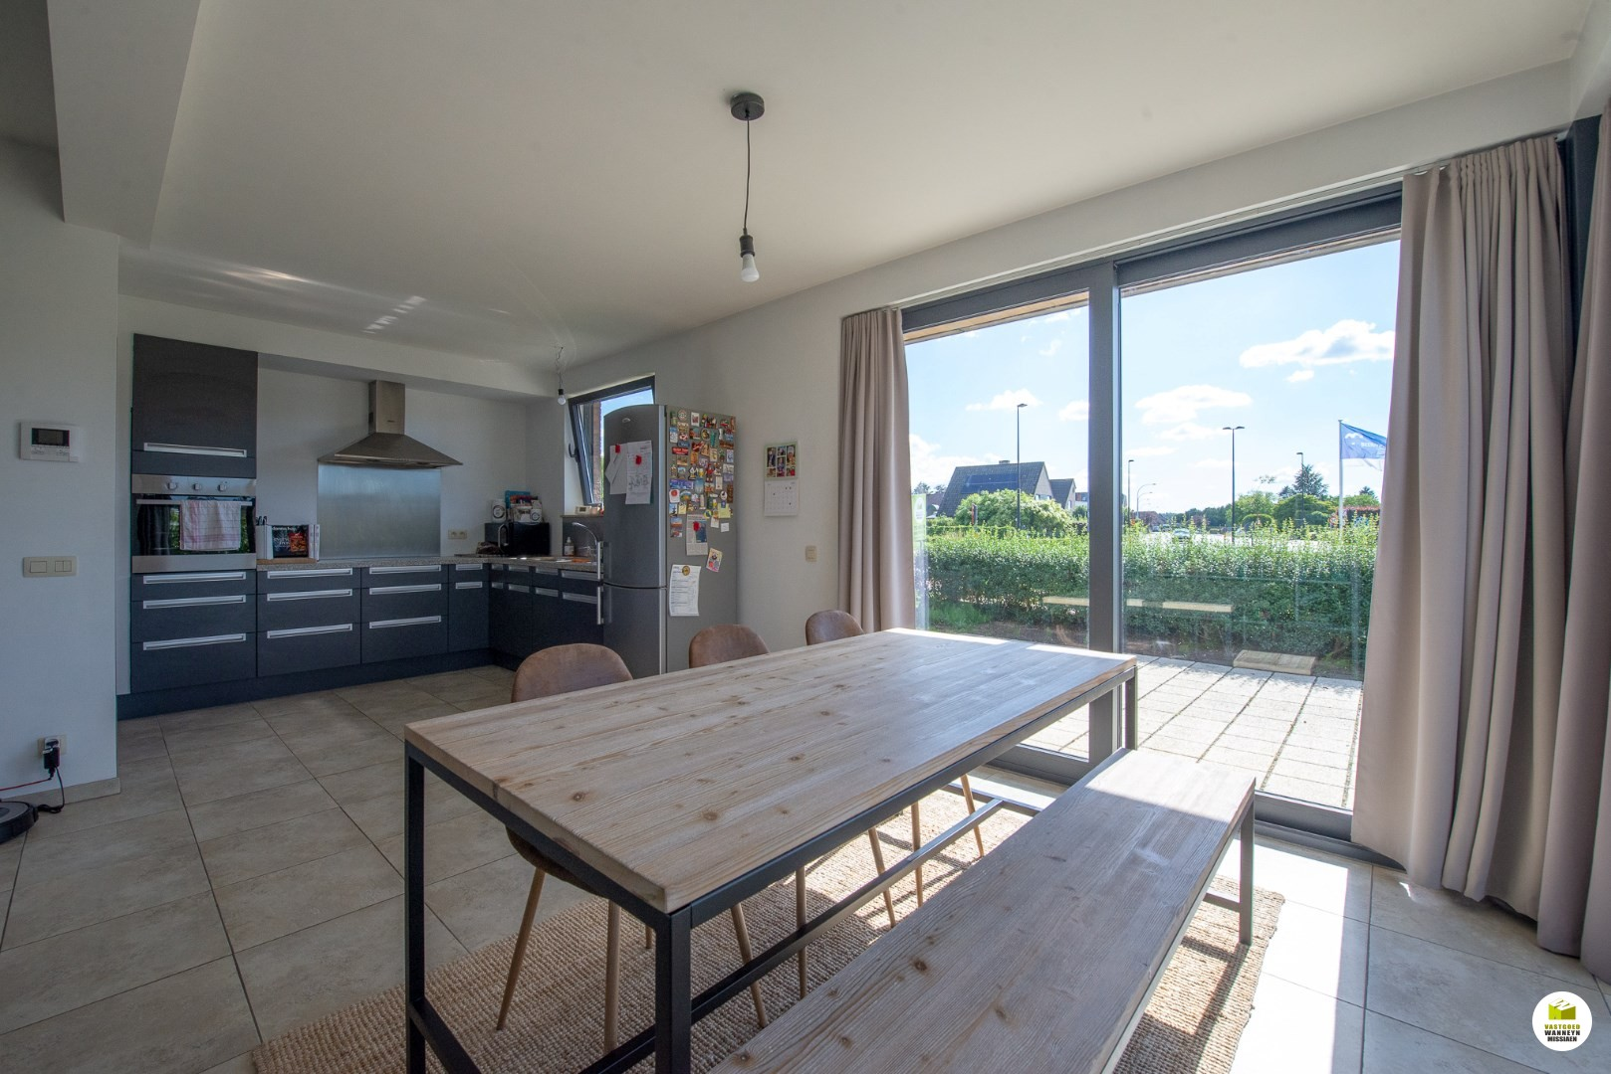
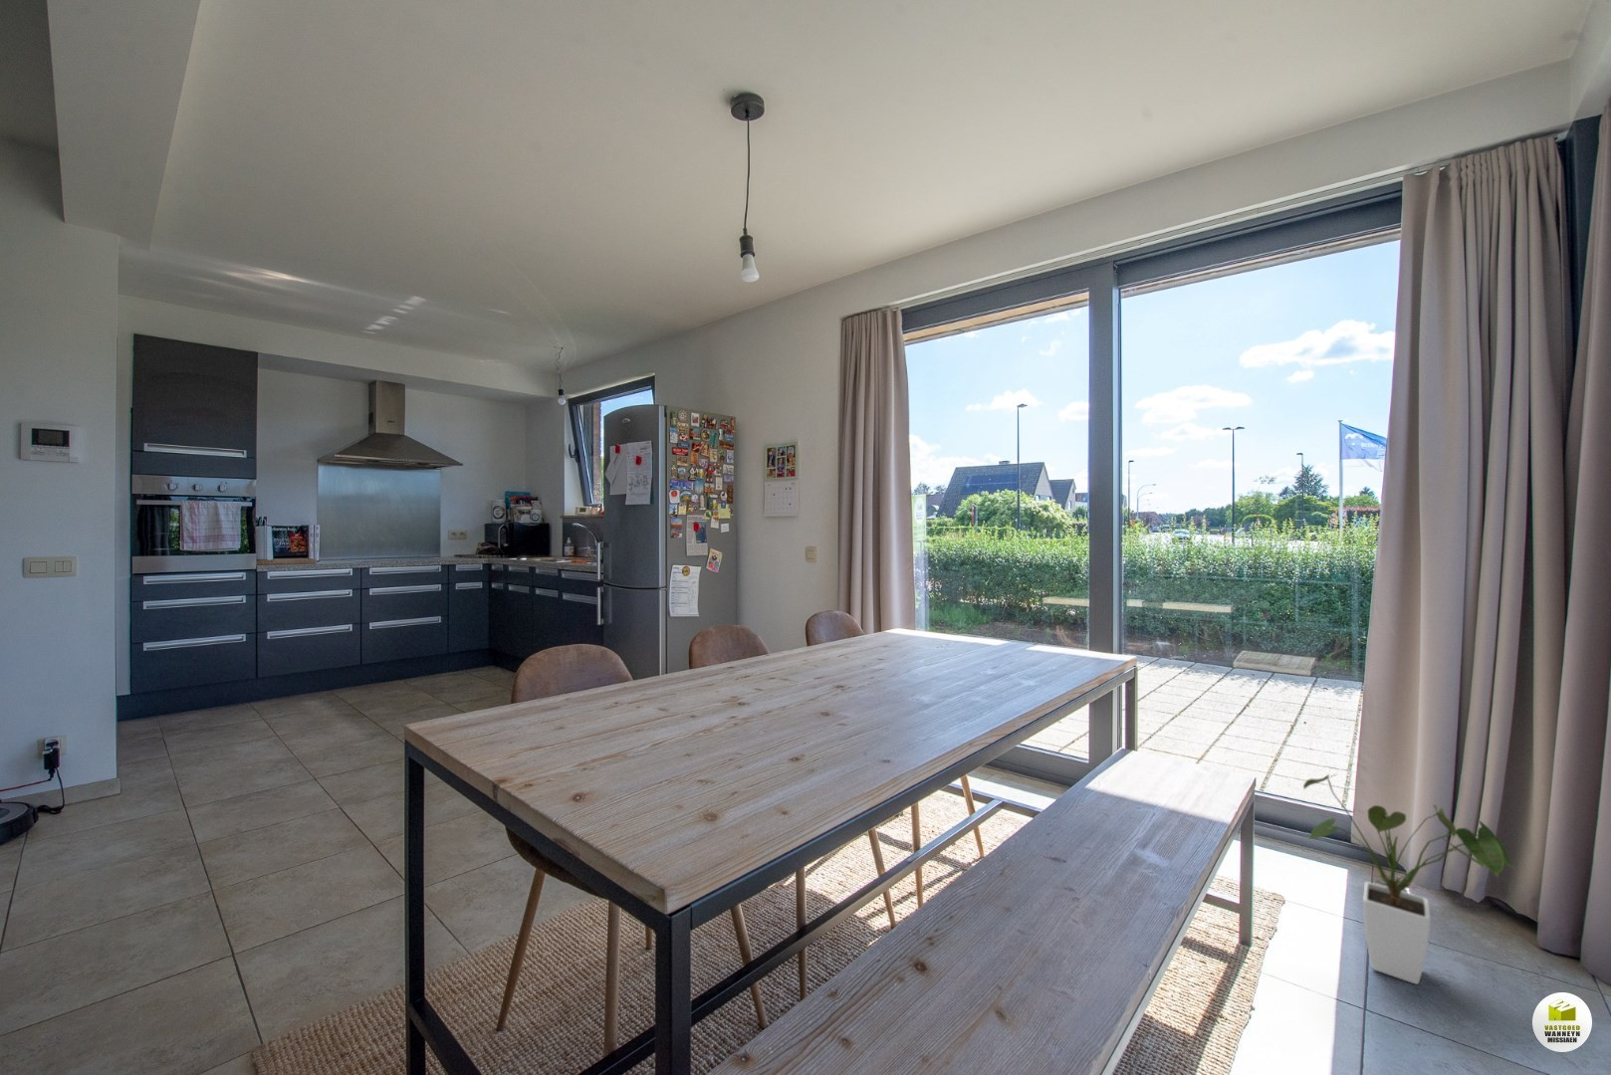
+ house plant (1399, 887)
